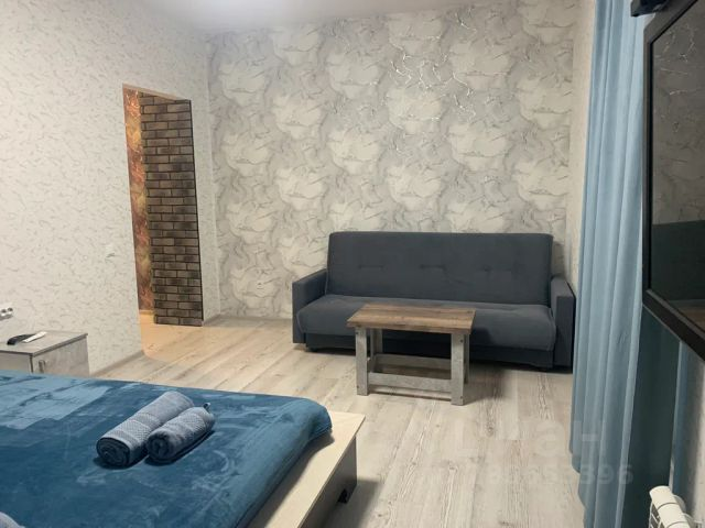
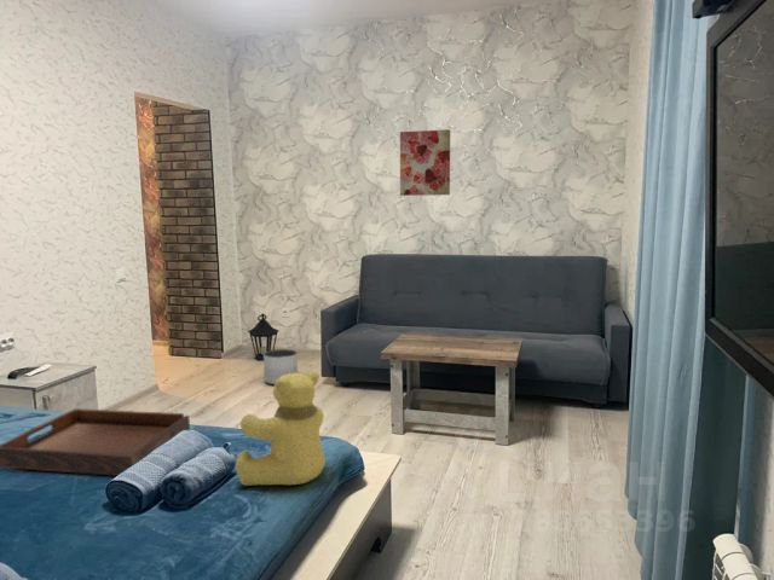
+ teddy bear (288, 425)
+ planter (281, 366)
+ lantern (262, 335)
+ serving tray (100, 439)
+ wall art (424, 163)
